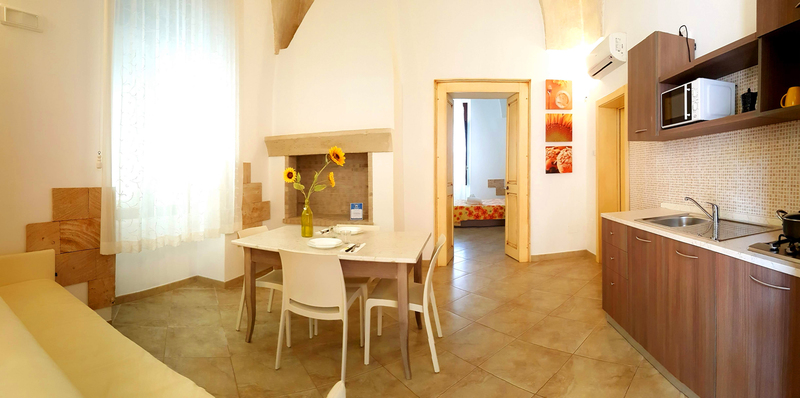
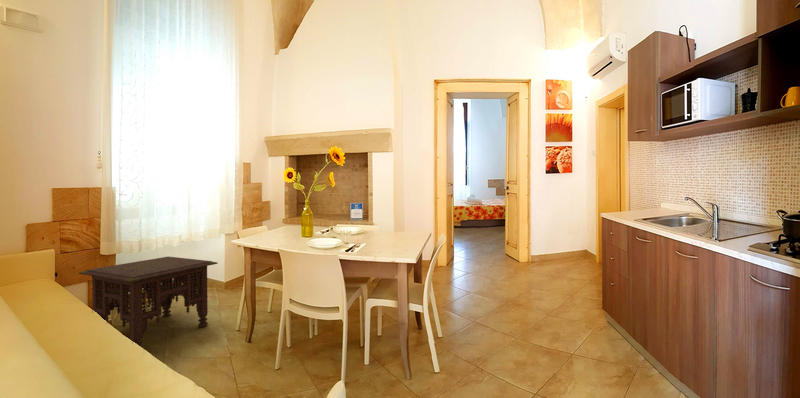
+ side table (153, 299)
